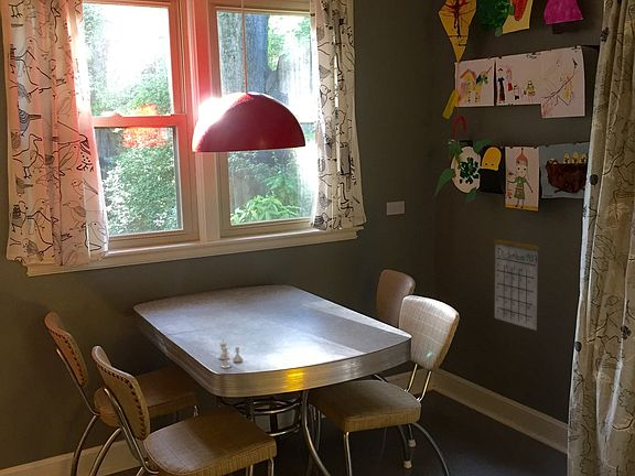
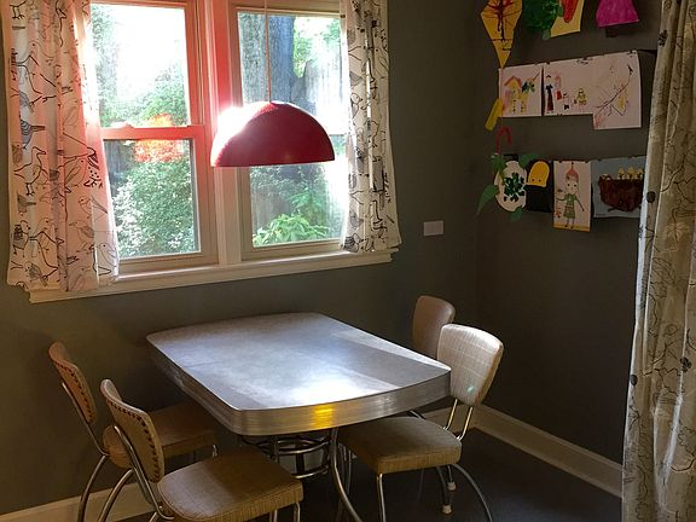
- calendar (515, 273)
- salt and pepper shaker set (228, 353)
